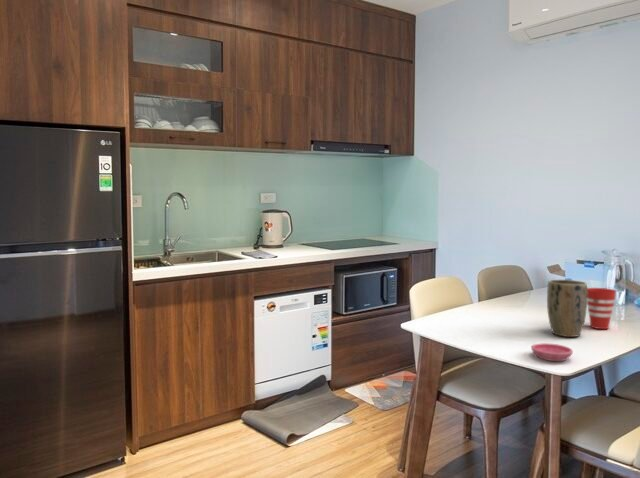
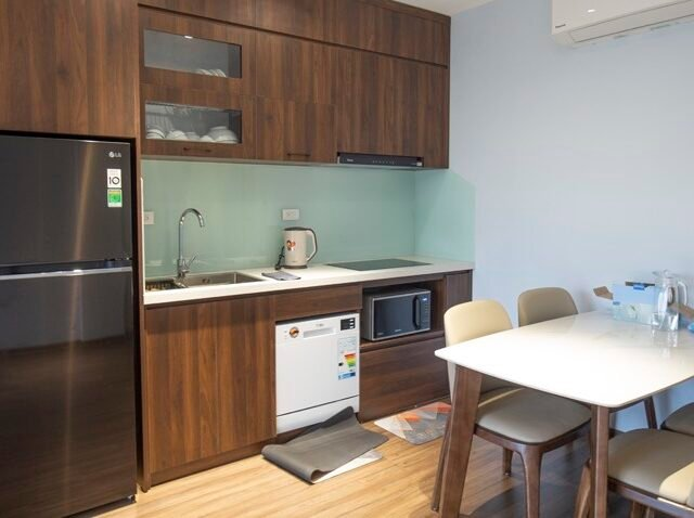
- plant pot (566, 307)
- saucer (551, 352)
- cup (600, 308)
